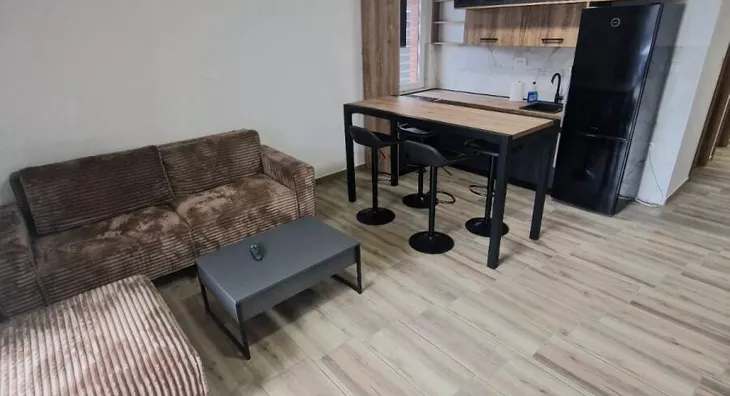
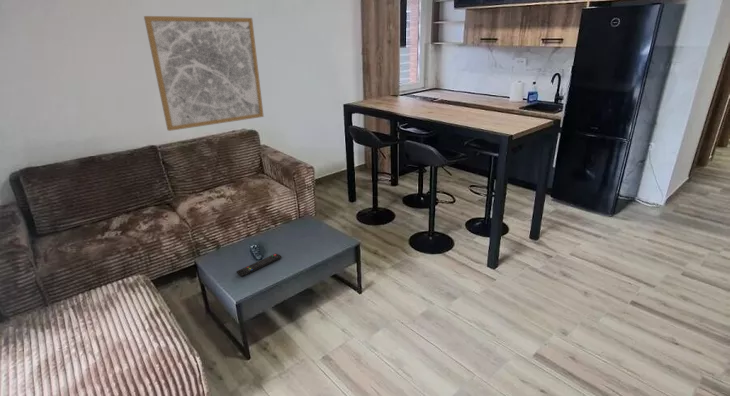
+ wall art (210, 72)
+ remote control (260, 264)
